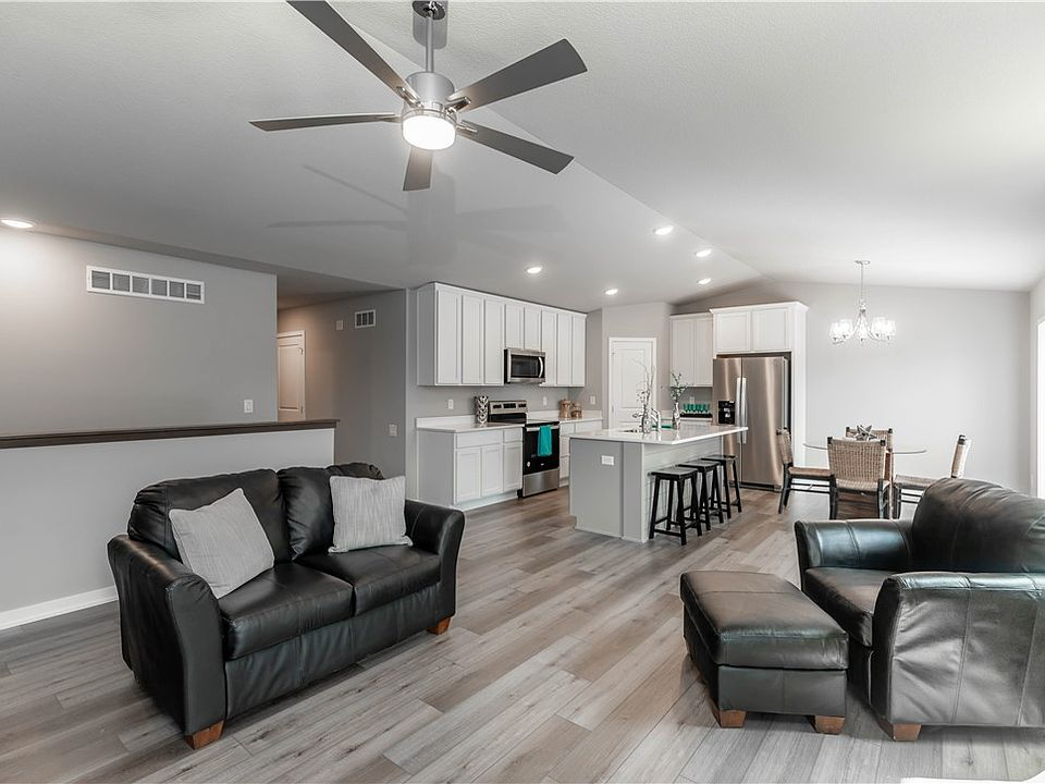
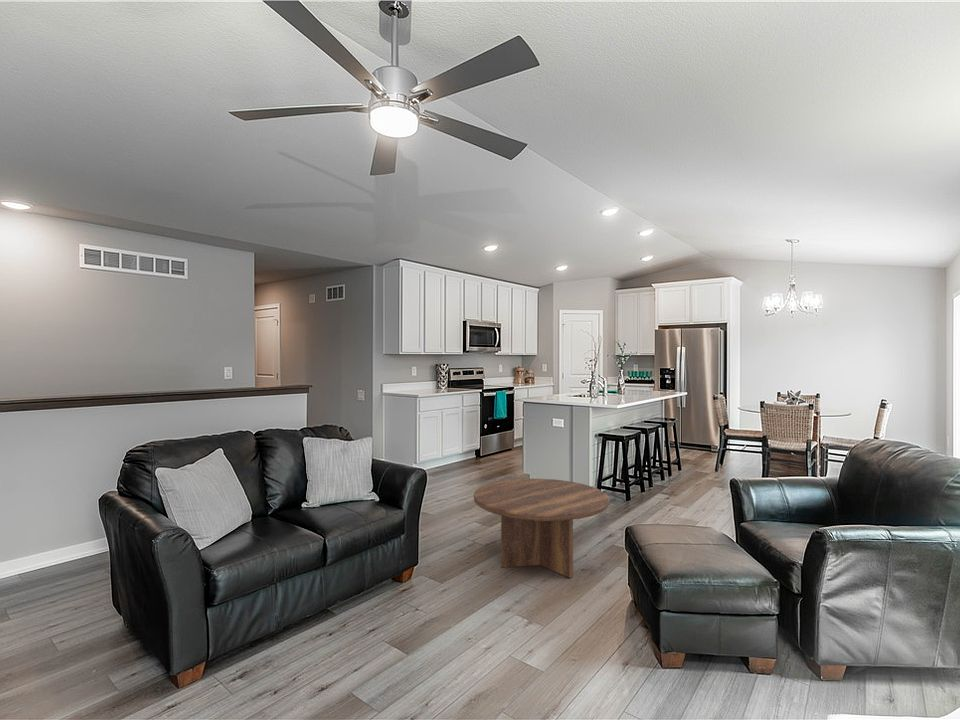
+ coffee table (540, 528)
